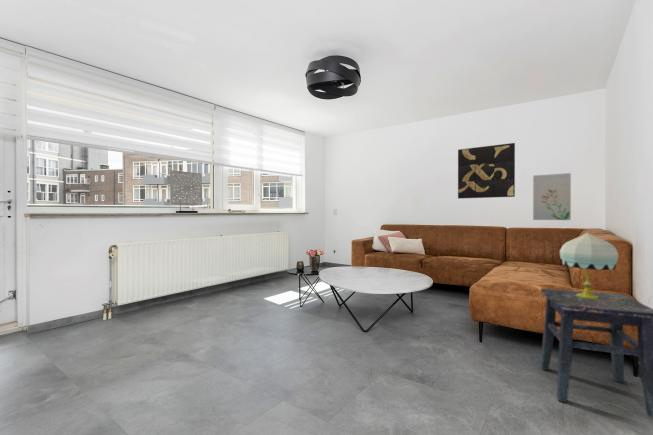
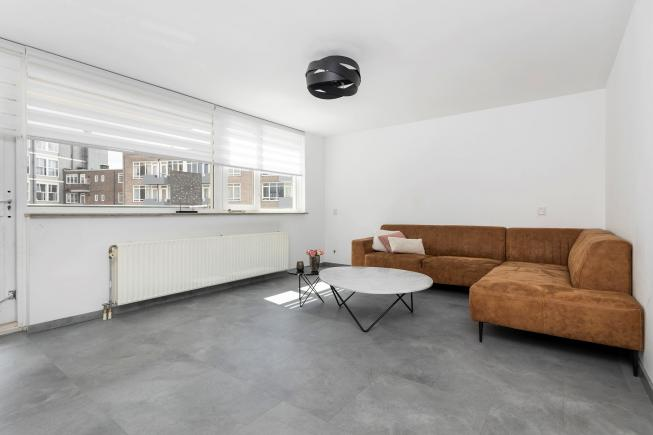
- wall art (485, 172)
- wall art (551, 197)
- table lamp (587, 264)
- side table (592, 344)
